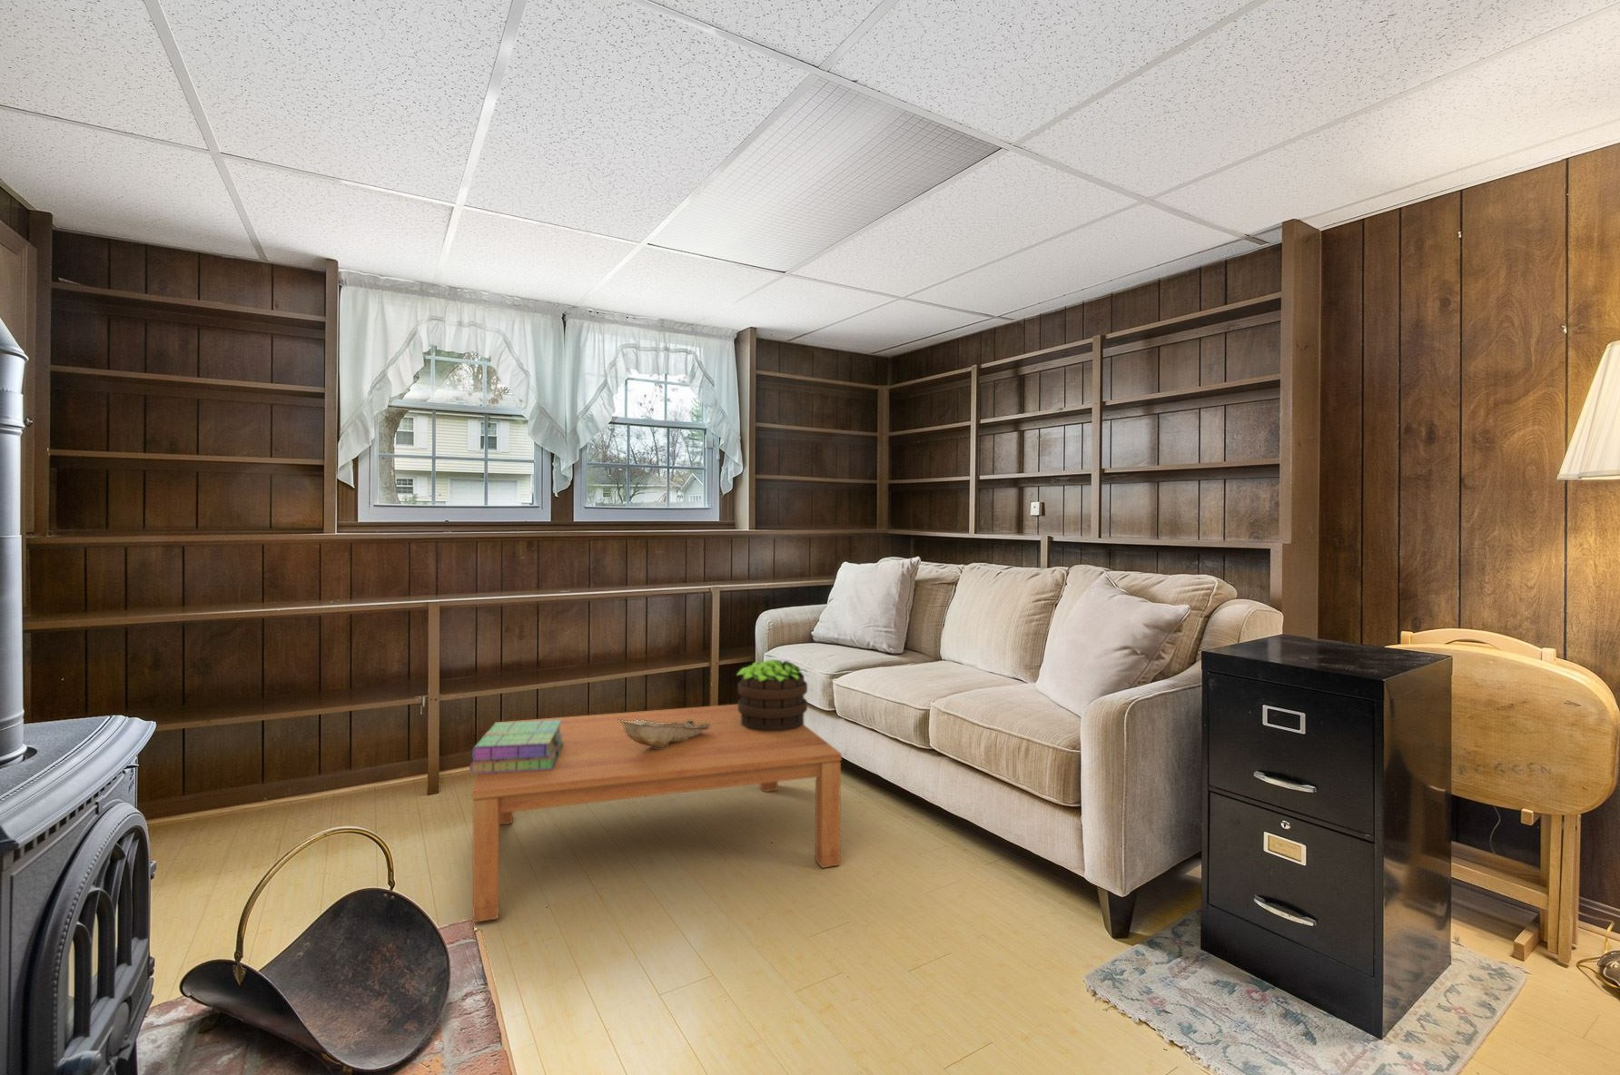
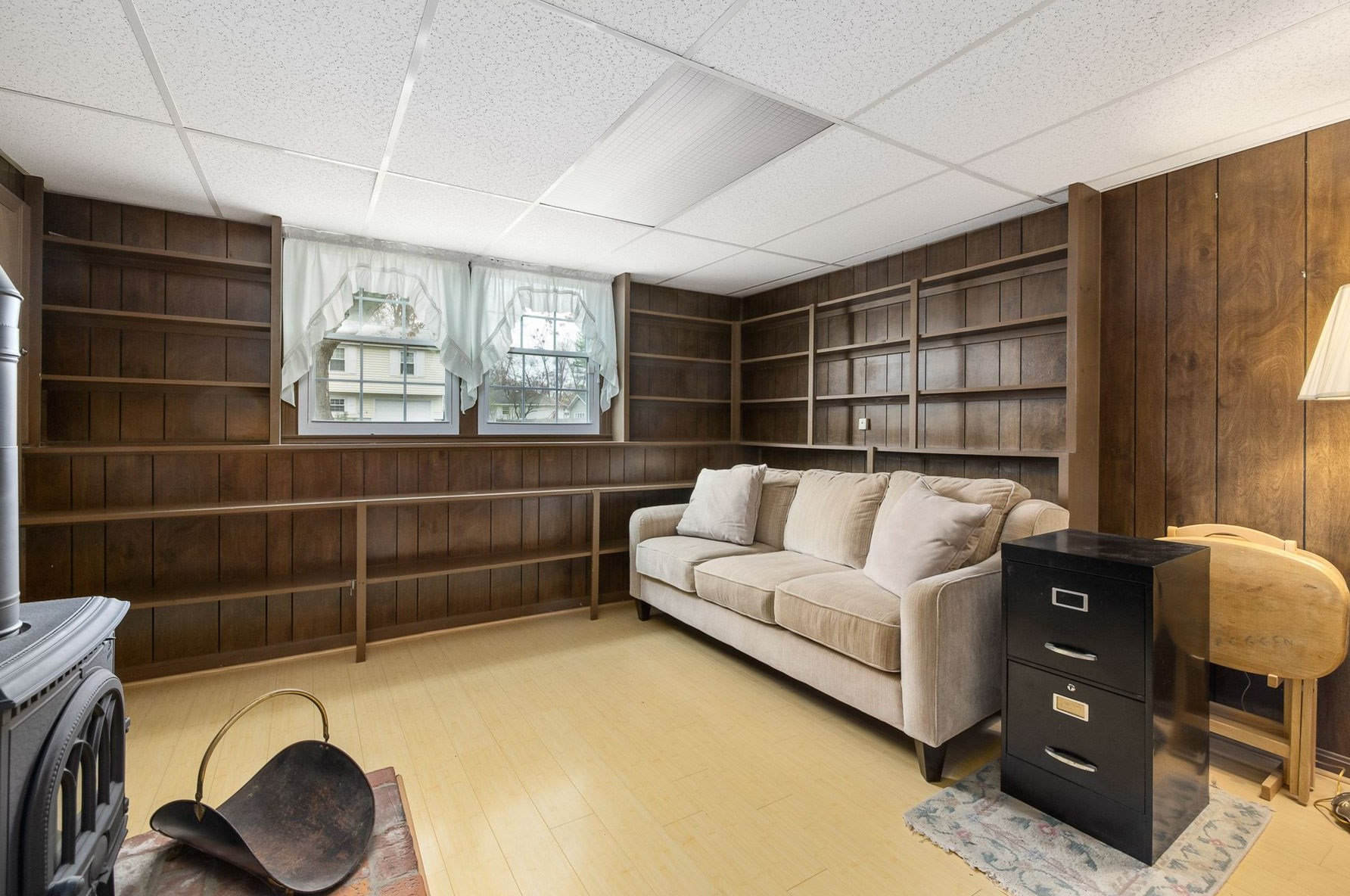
- potted plant (772, 691)
- decorative bowl (666, 725)
- coffee table (655, 788)
- stack of books (520, 744)
